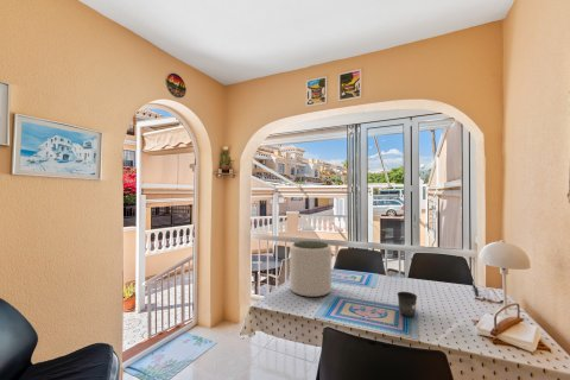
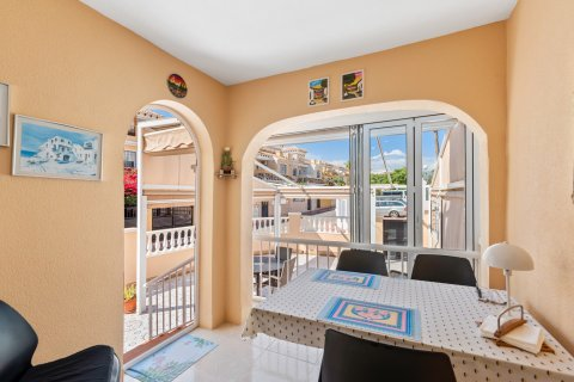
- plant pot (310, 267)
- mug (408, 303)
